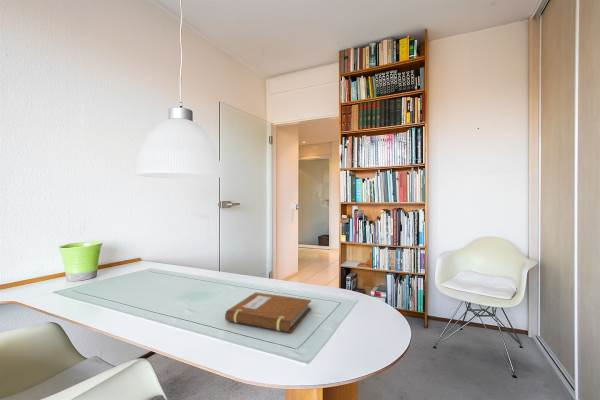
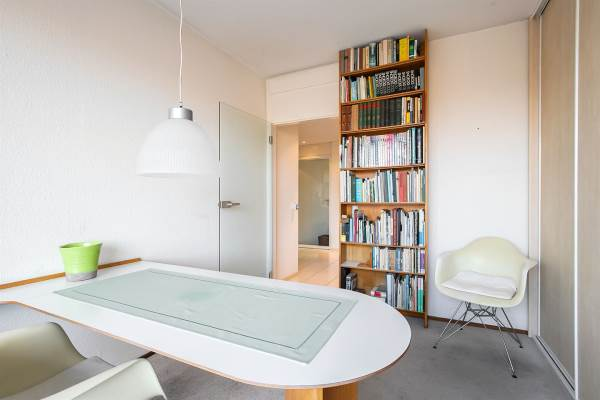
- notebook (268, 310)
